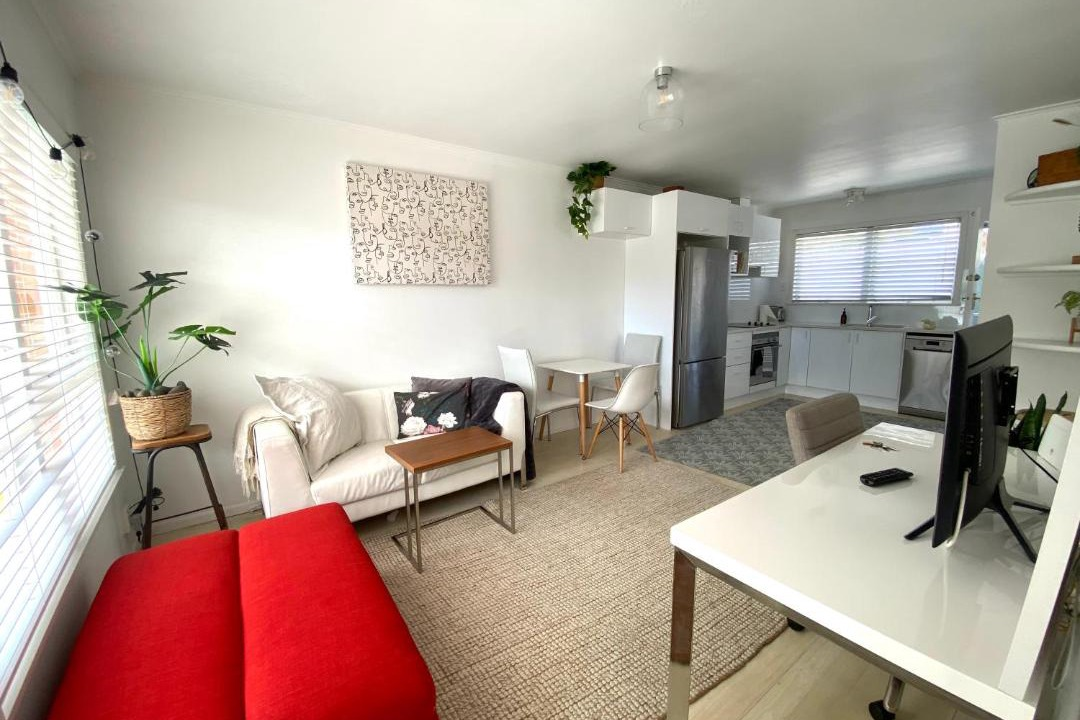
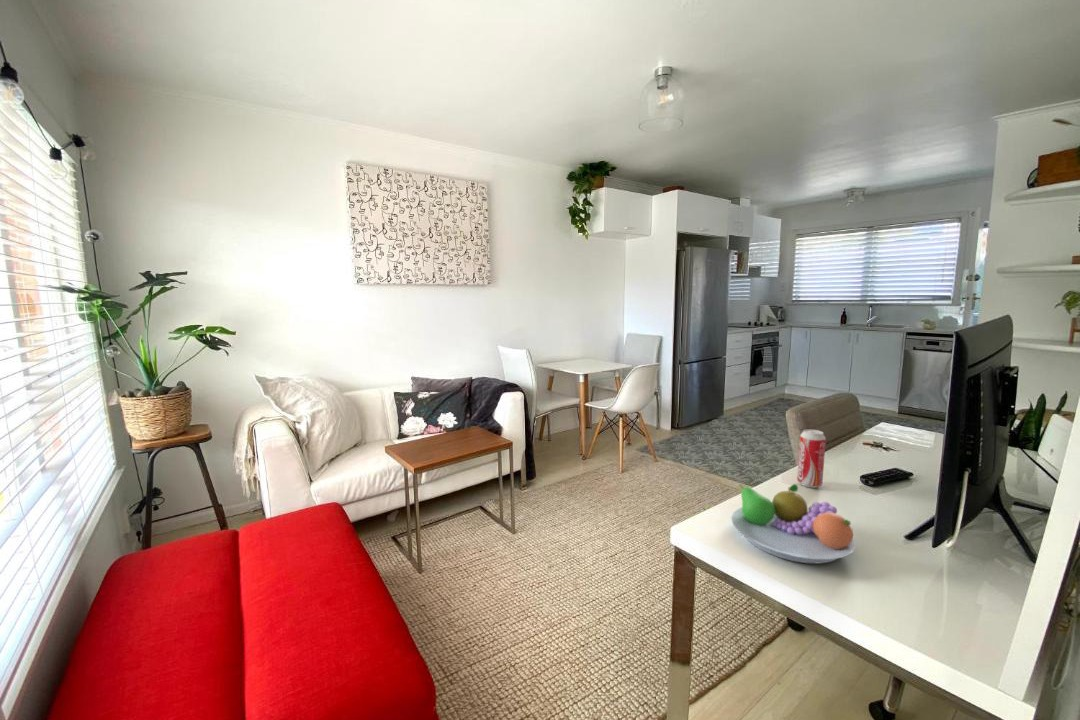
+ beverage can (811, 458)
+ fruit bowl (787, 516)
